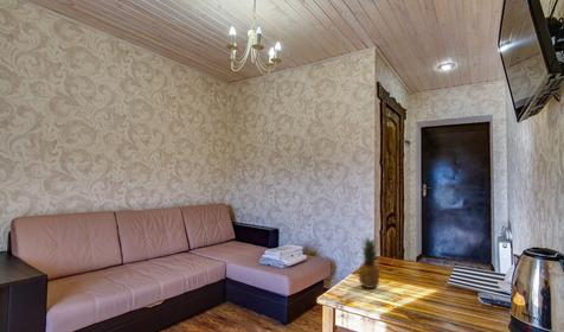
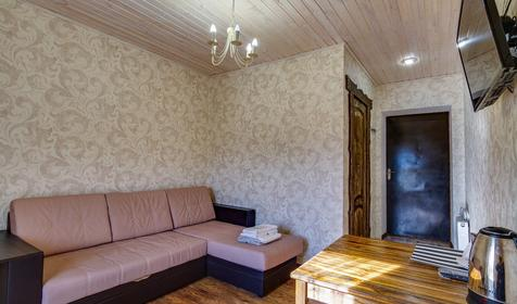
- fruit (368, 261)
